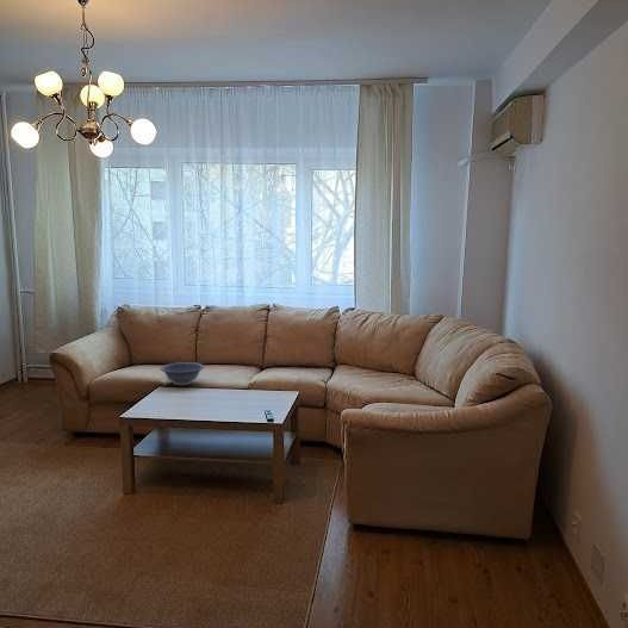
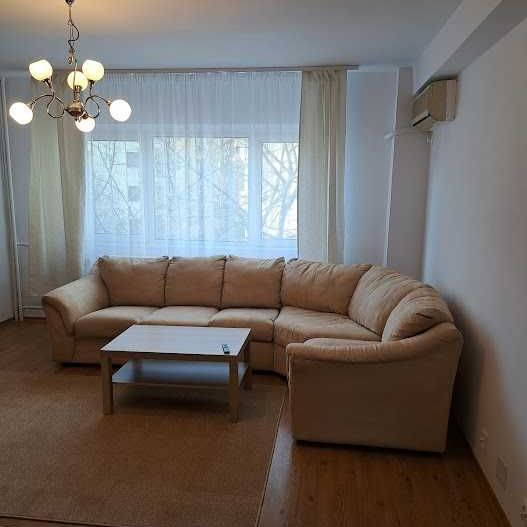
- decorative bowl (182, 374)
